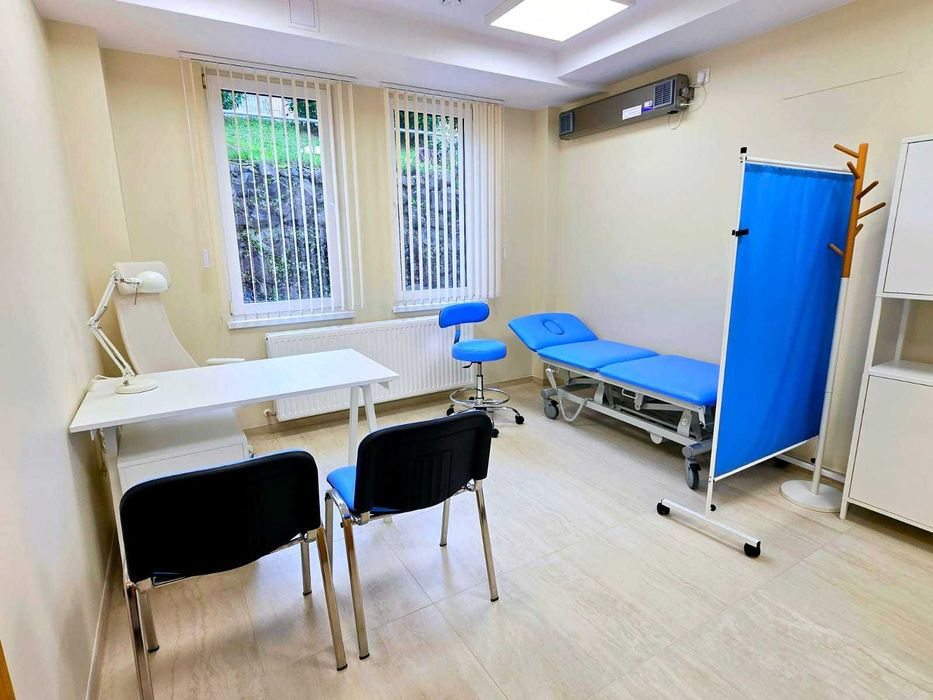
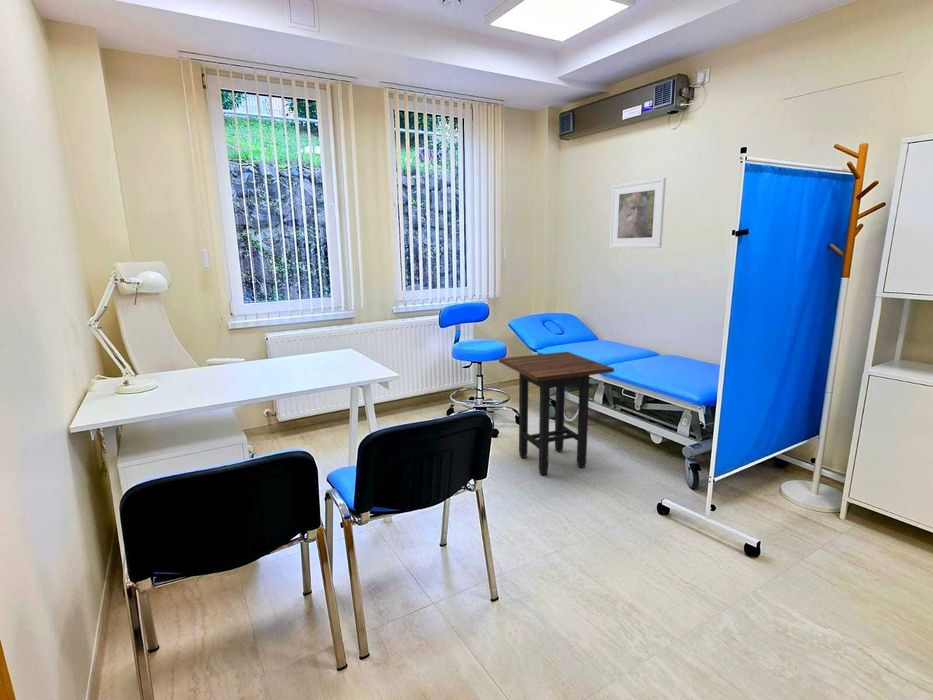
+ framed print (635, 215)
+ side table (555, 413)
